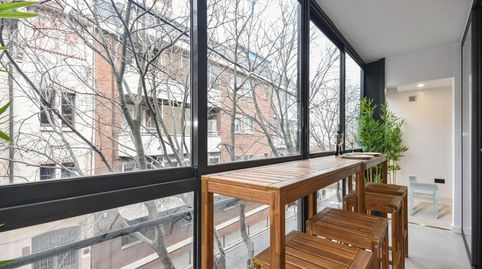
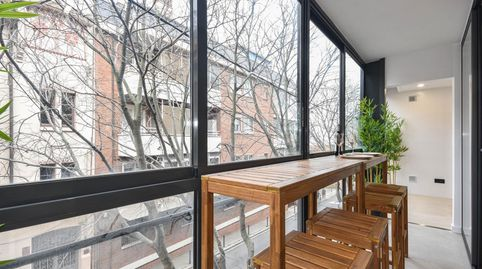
- stool (423, 198)
